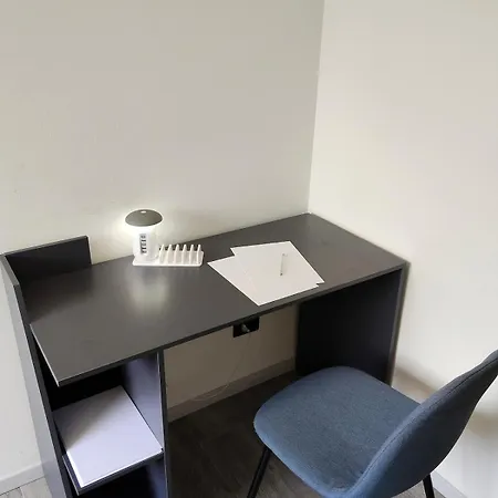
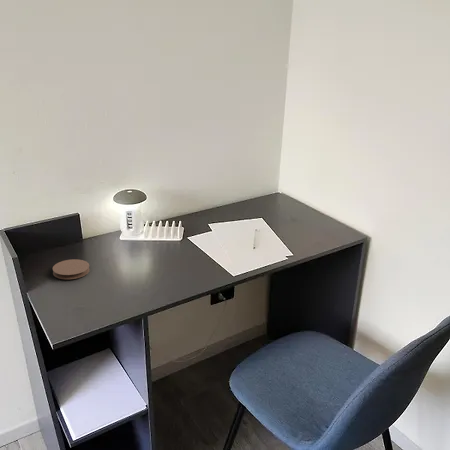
+ coaster (71, 269)
